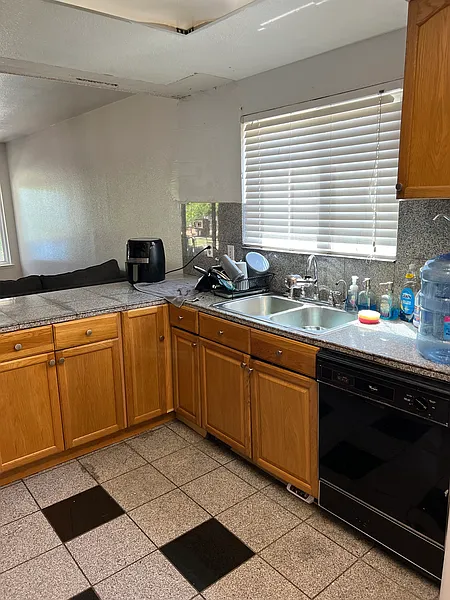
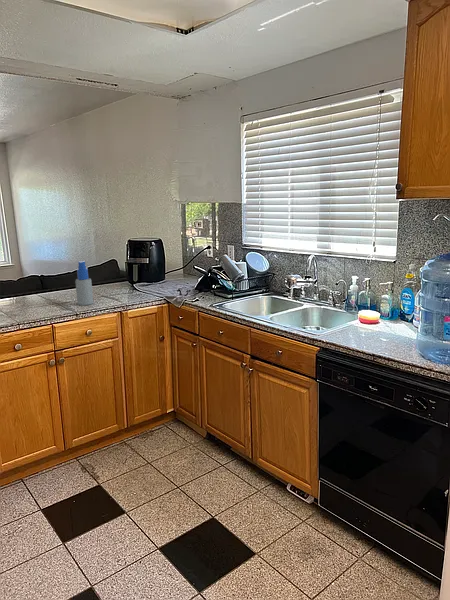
+ spray bottle (83, 282)
